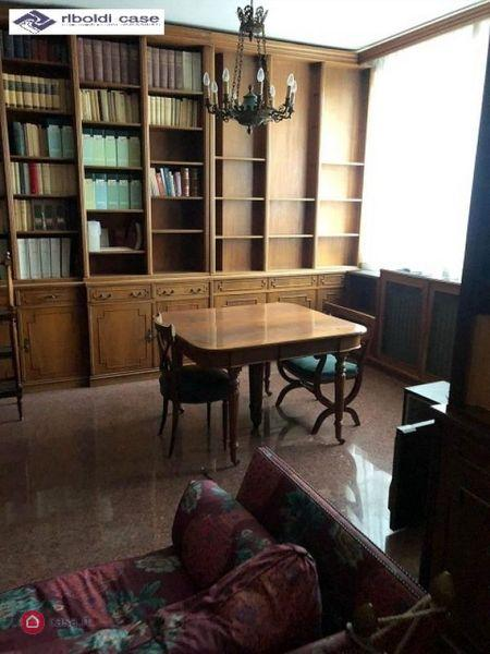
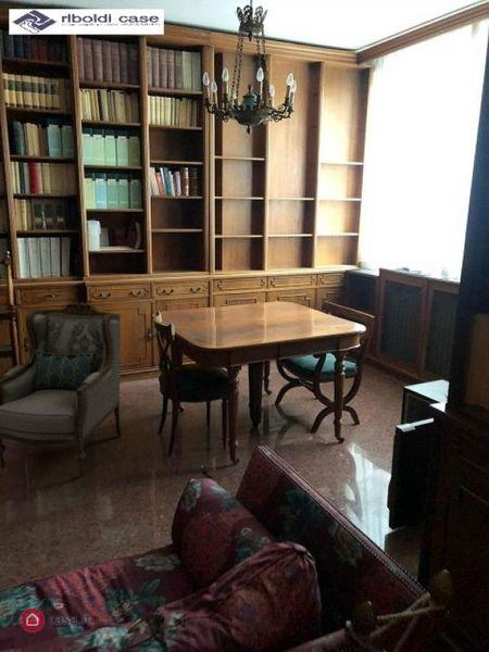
+ armchair (61, 383)
